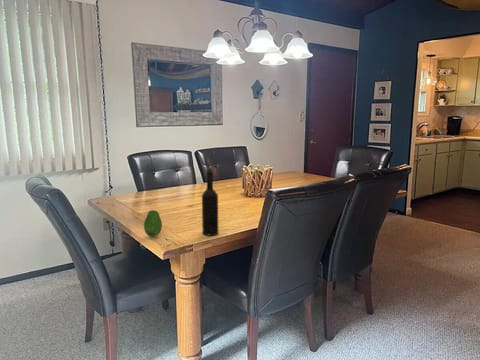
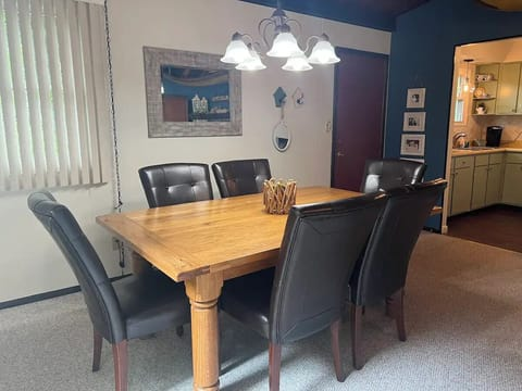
- wine bottle (210, 201)
- fruit (152, 222)
